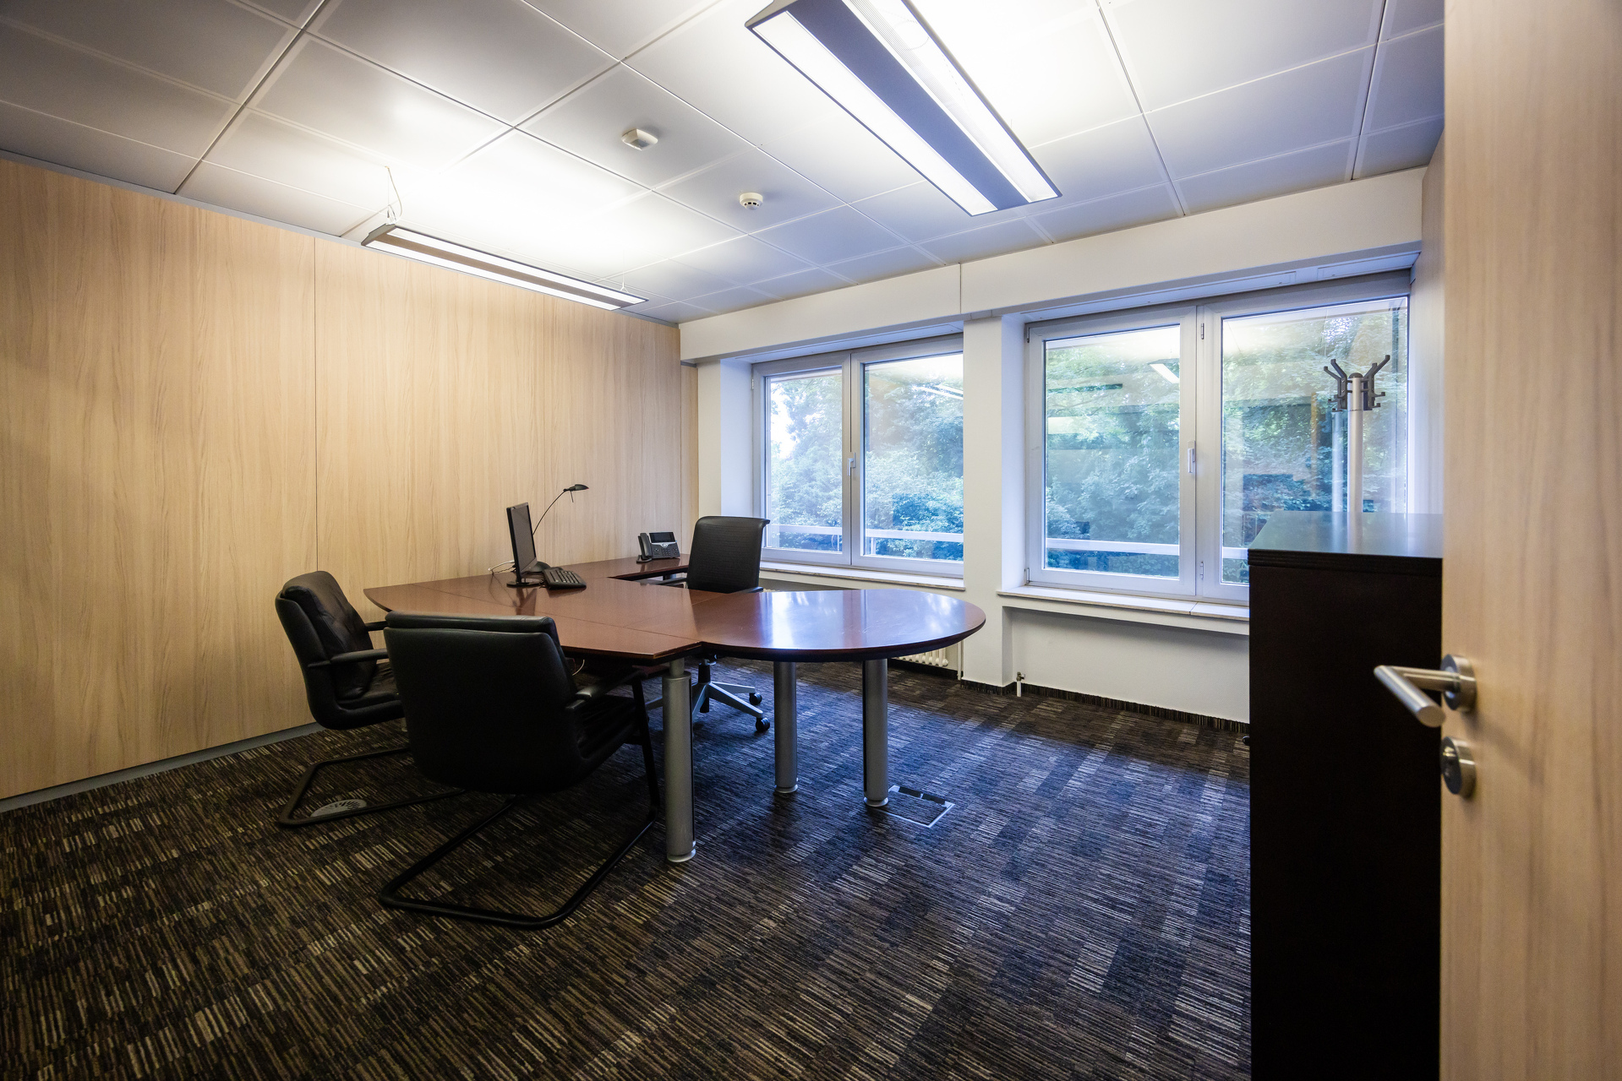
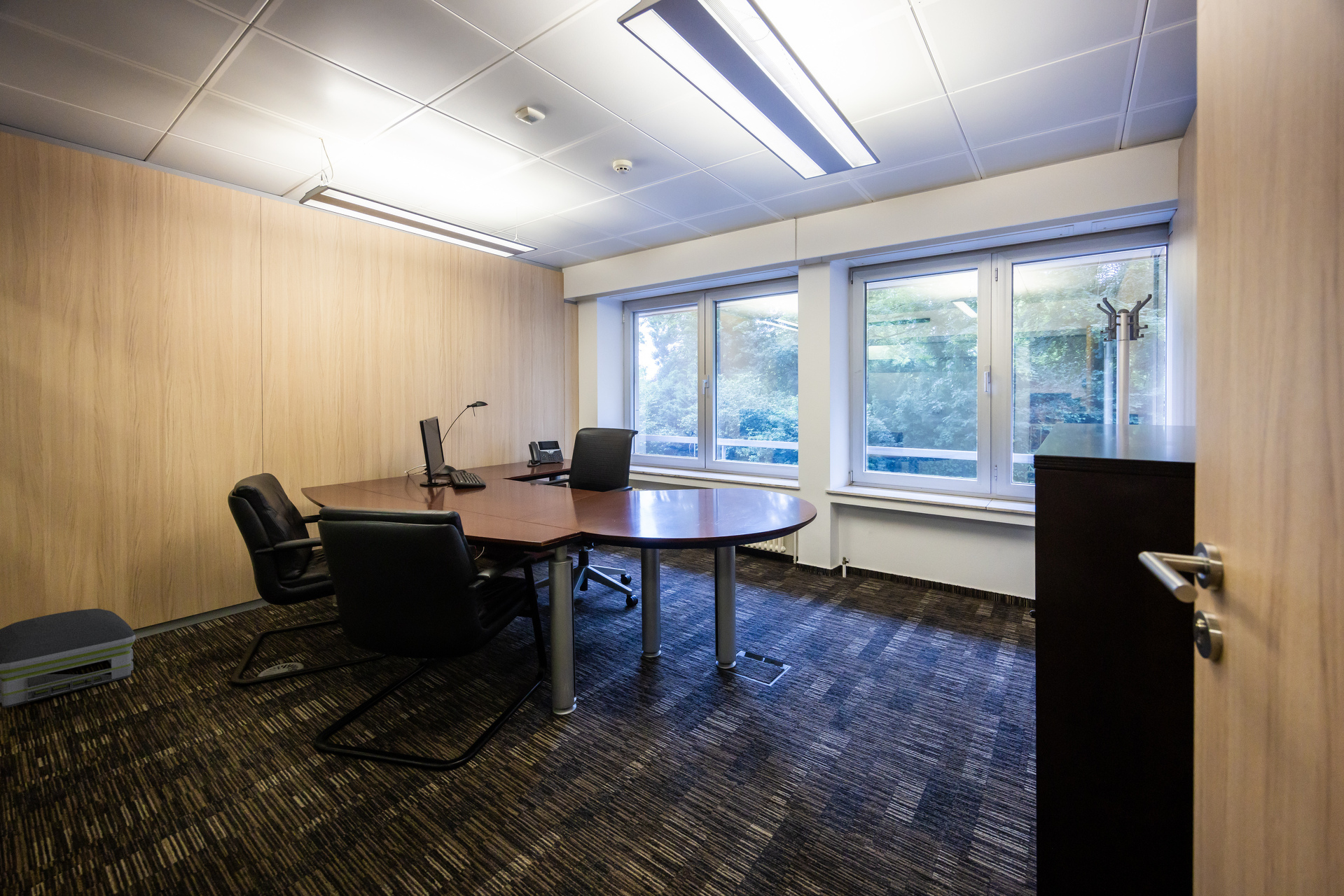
+ air purifier (62, 647)
